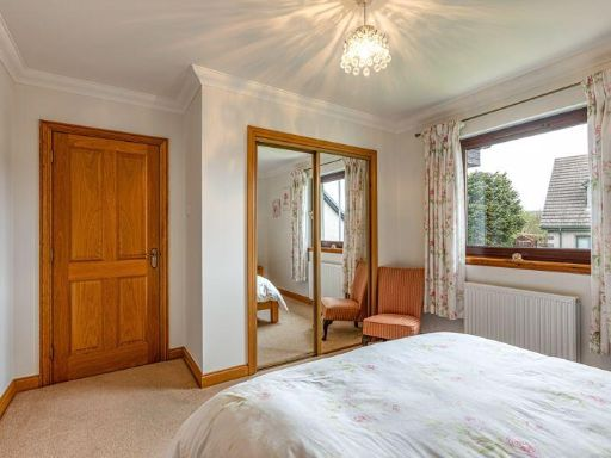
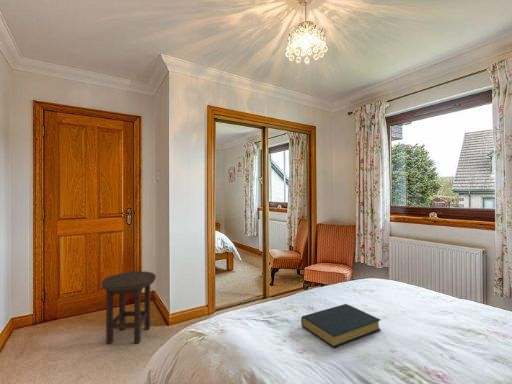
+ hardback book (340, 322)
+ stool (129, 311)
